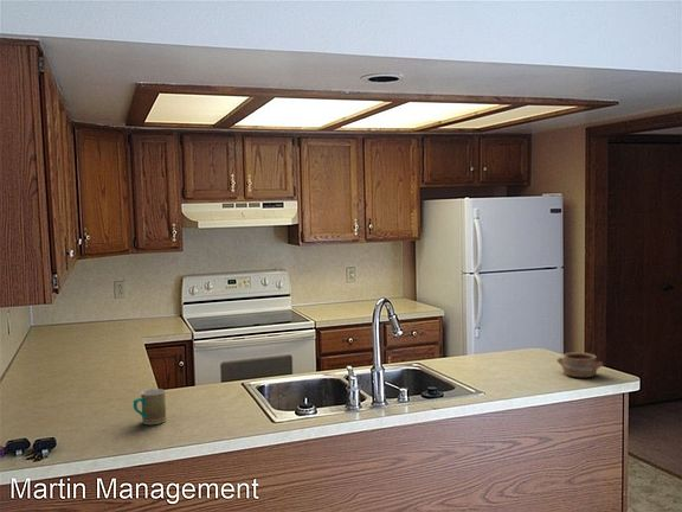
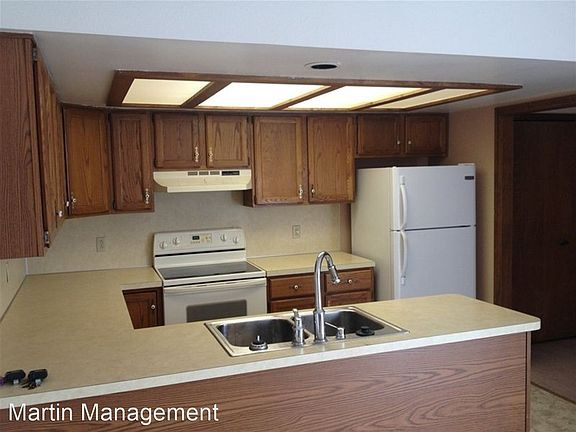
- mug (148, 408)
- pottery (579, 365)
